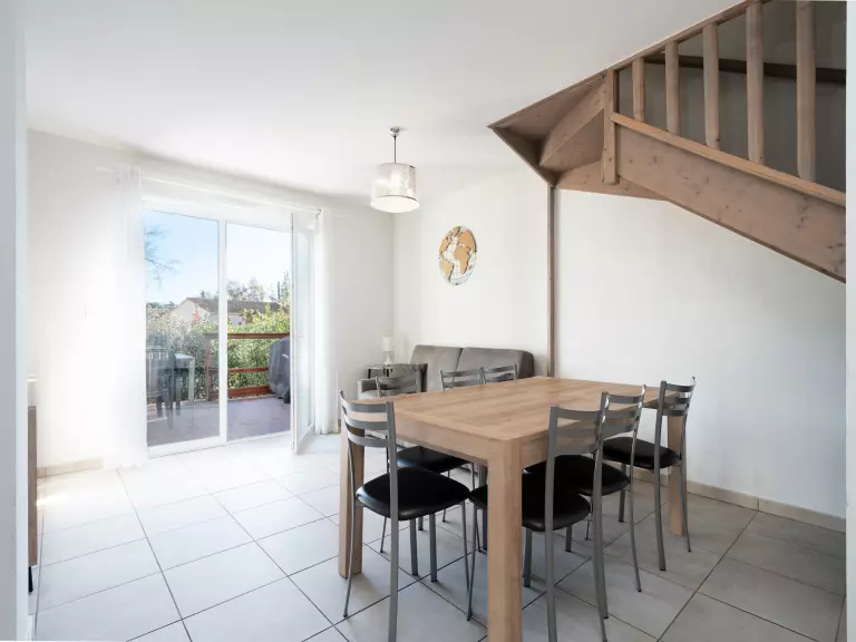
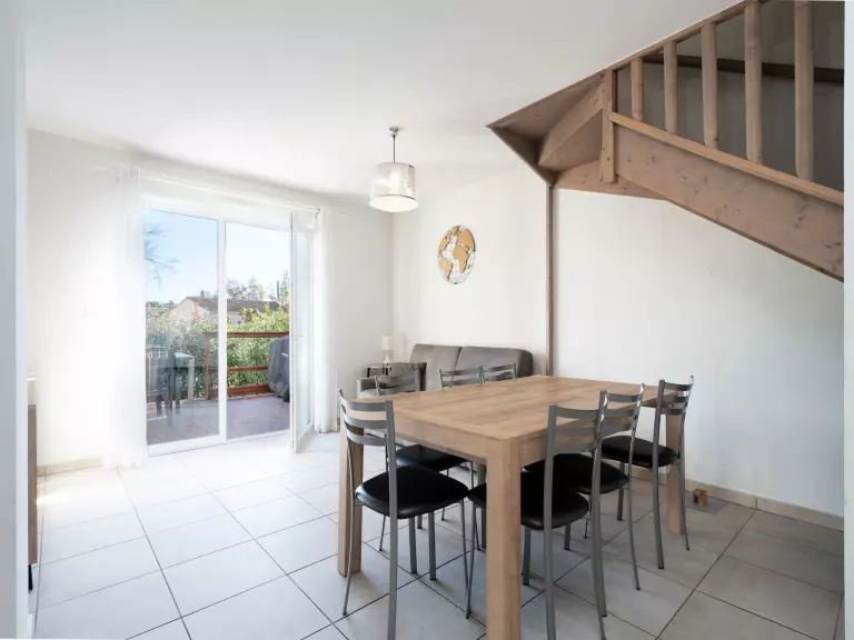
+ architectural model (699, 494)
